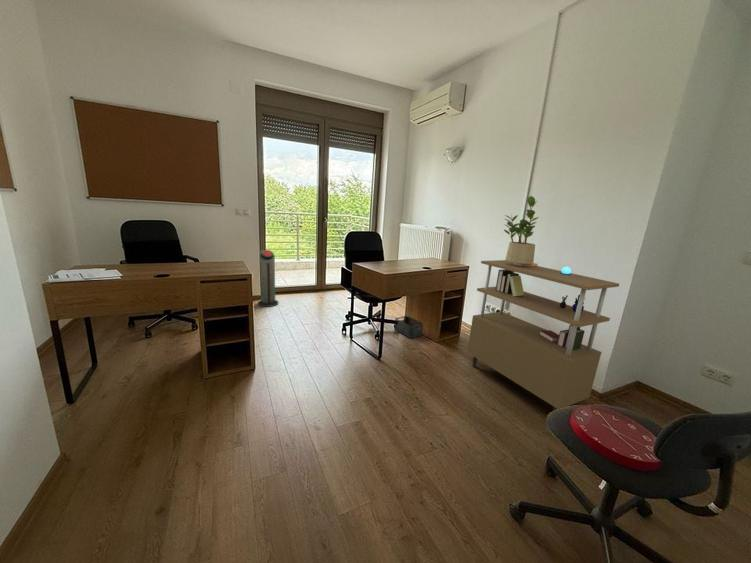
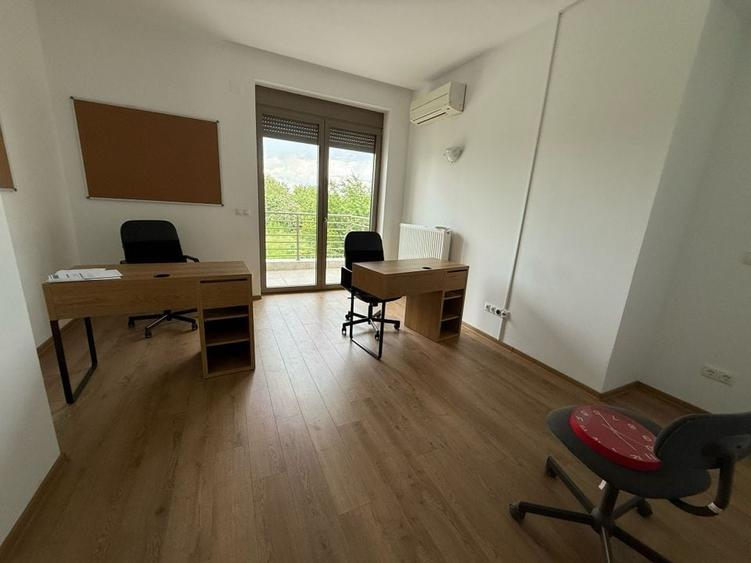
- air purifier (267, 277)
- storage bin (408, 326)
- shelving unit (530, 328)
- potted plant (519, 232)
